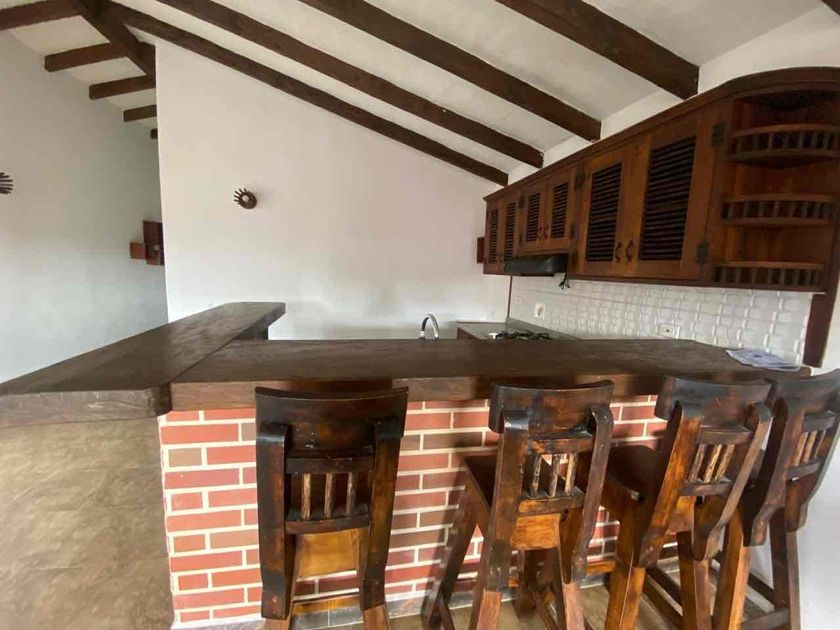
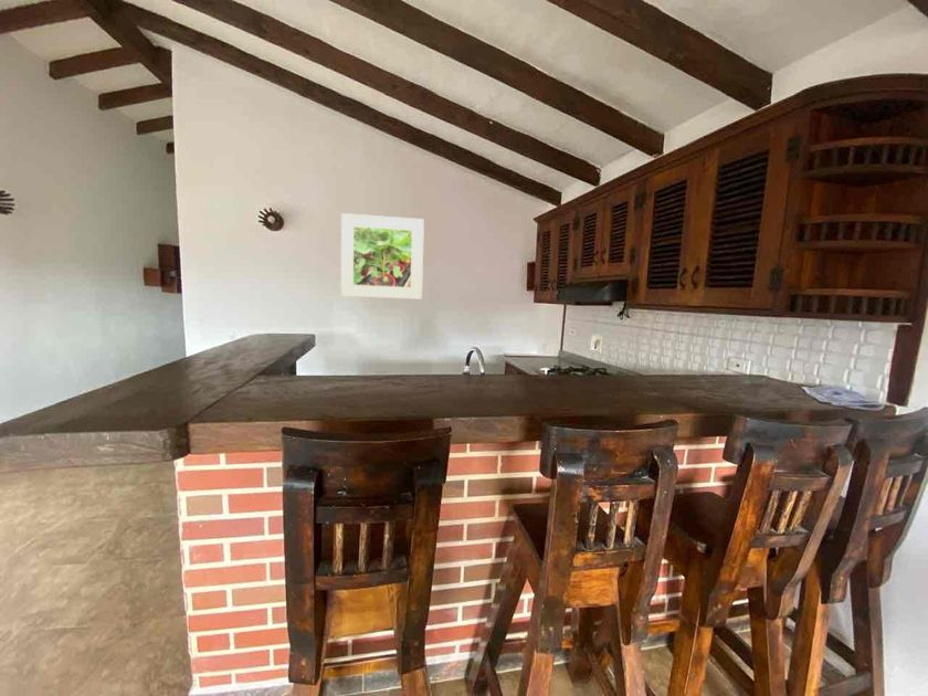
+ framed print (382, 257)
